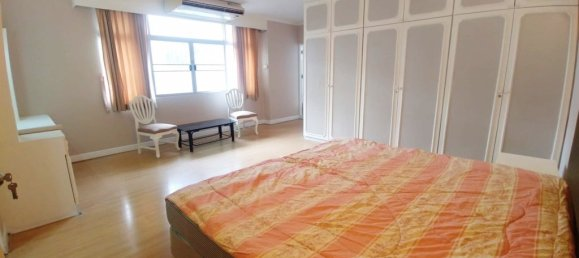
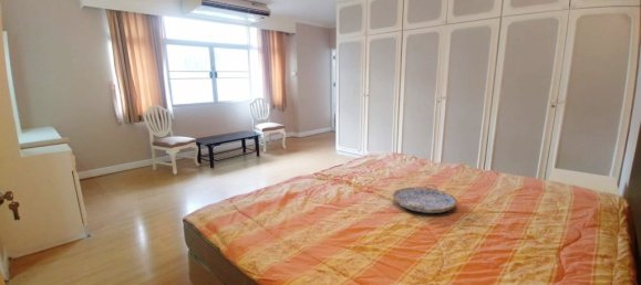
+ serving tray (423, 198)
